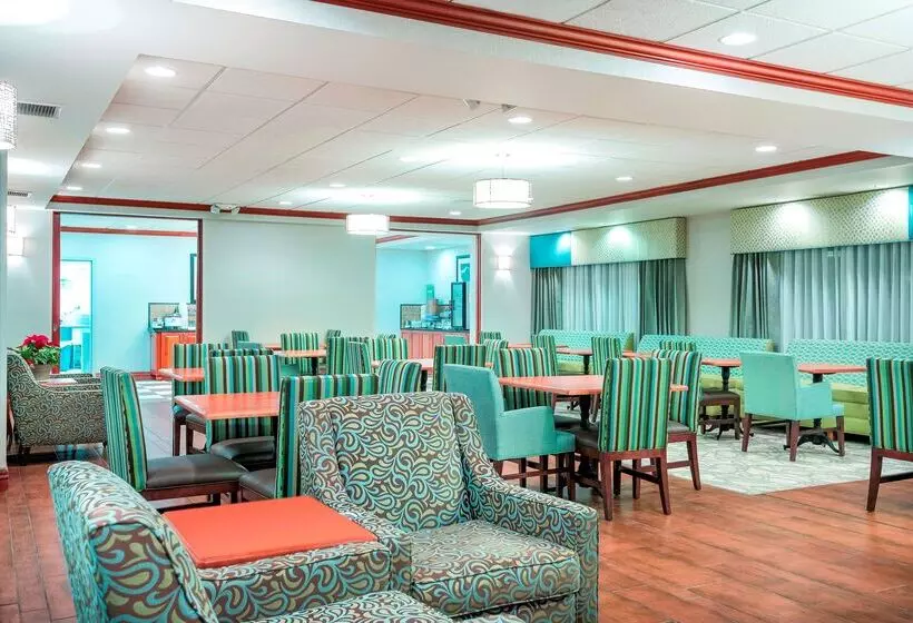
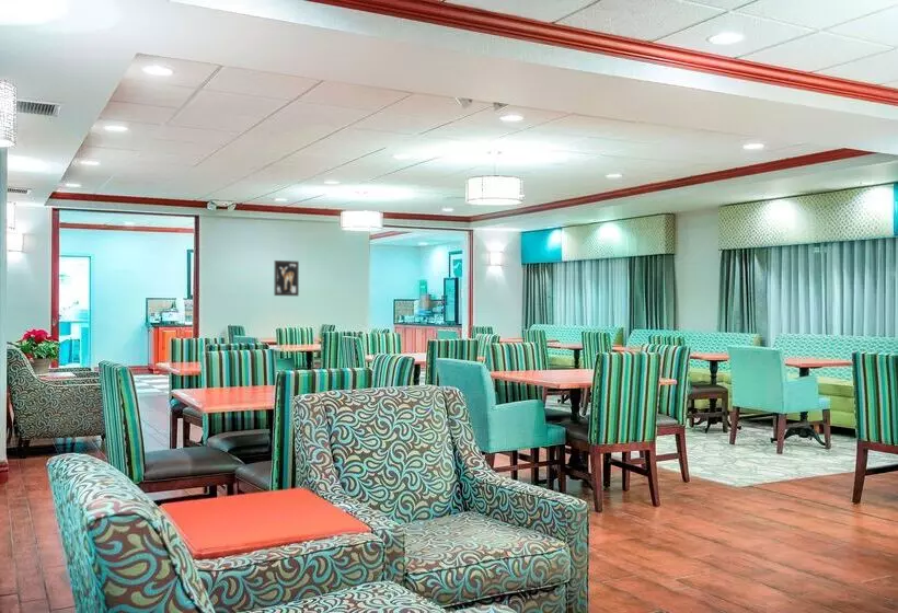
+ wall art (286, 278)
